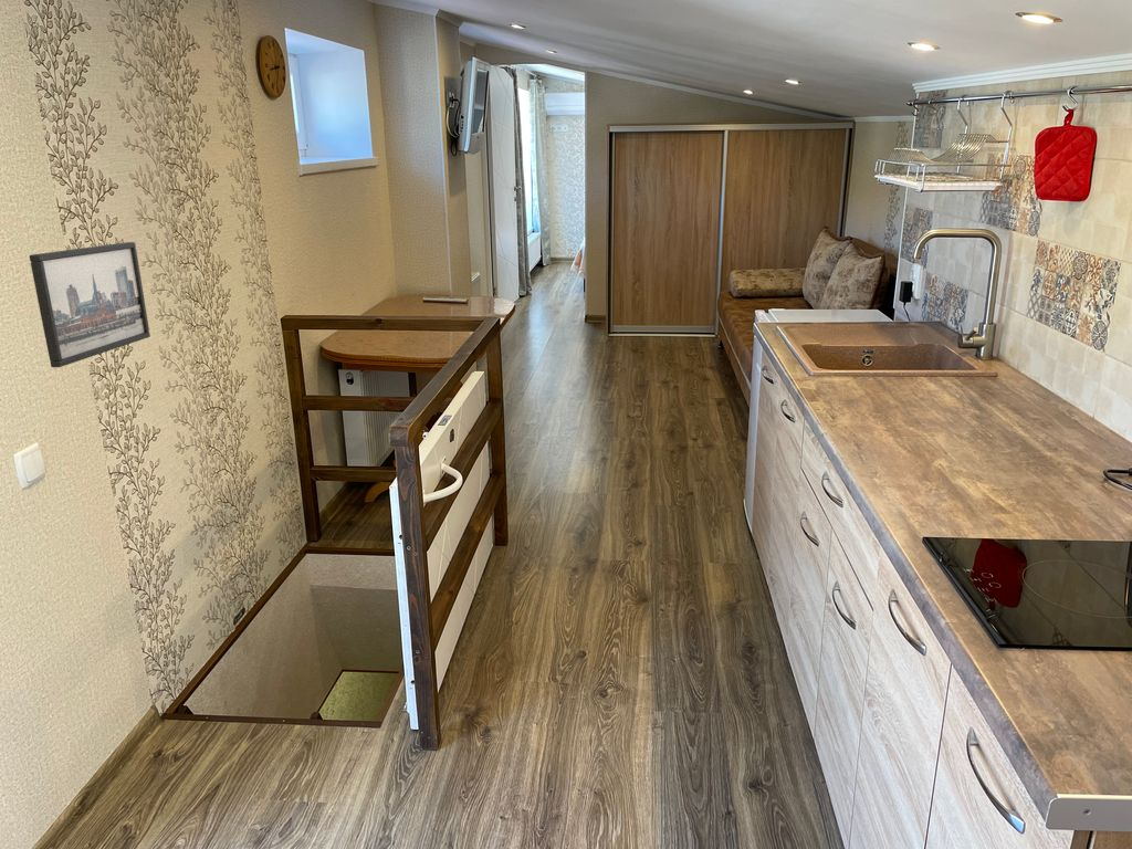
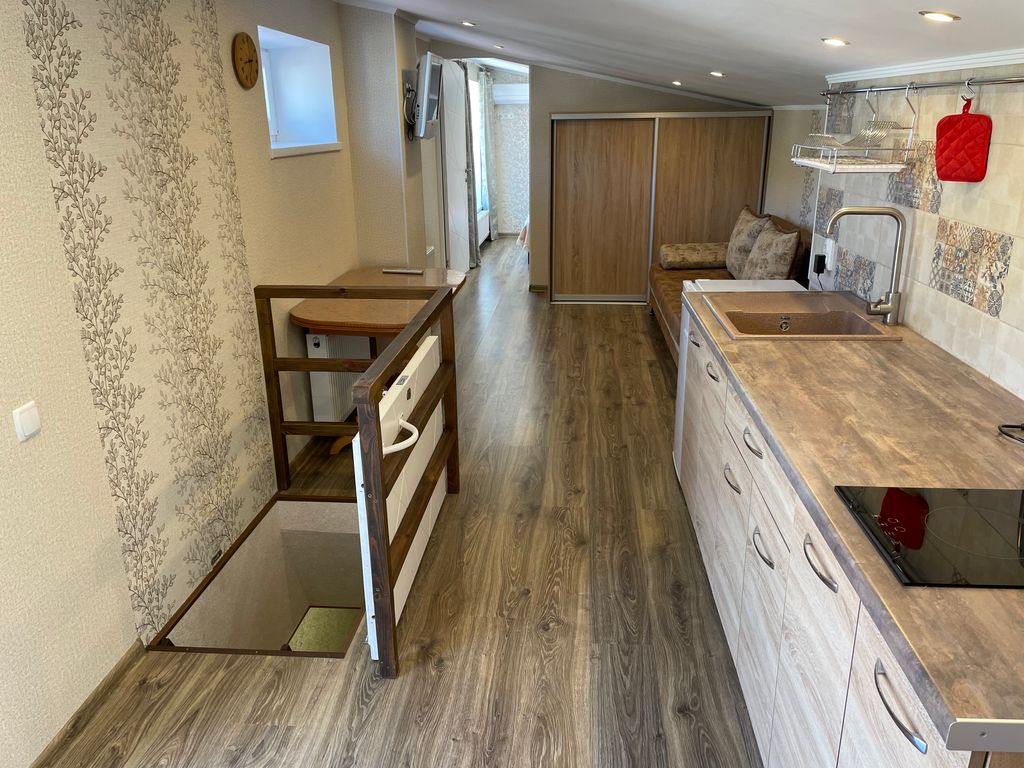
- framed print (95, 300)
